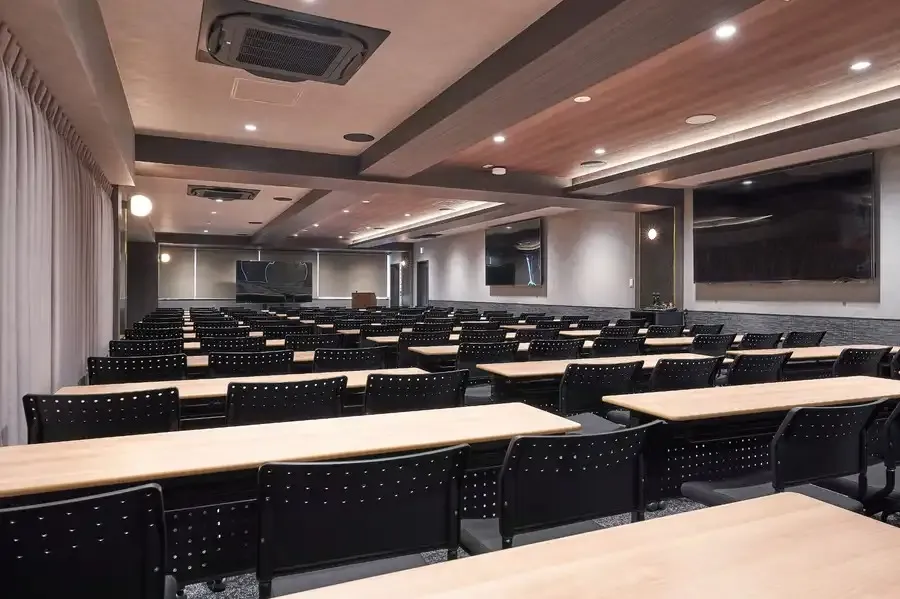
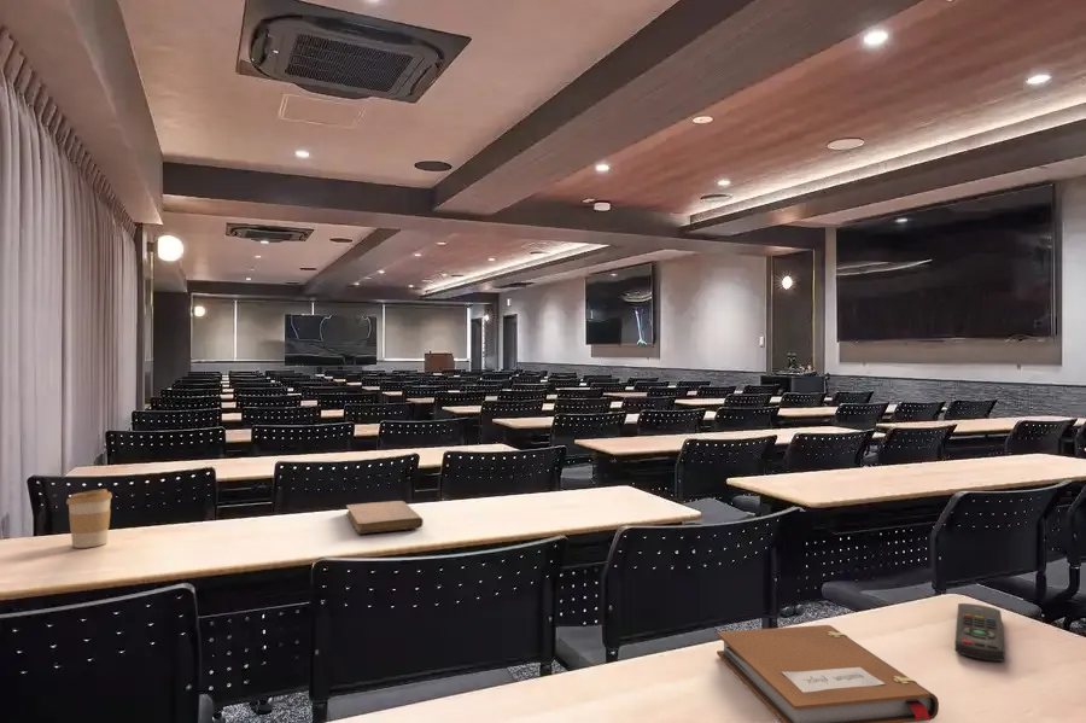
+ notebook (383, 515)
+ remote control (979, 629)
+ notebook (819, 674)
+ coffee cup (89, 517)
